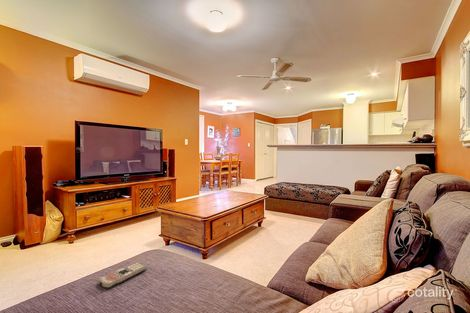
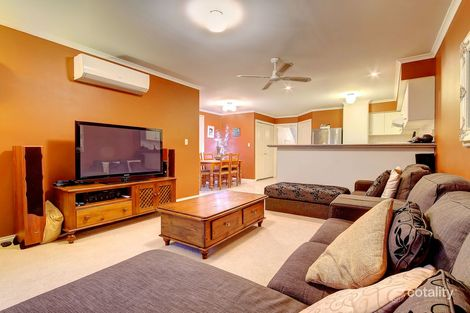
- remote control (124, 273)
